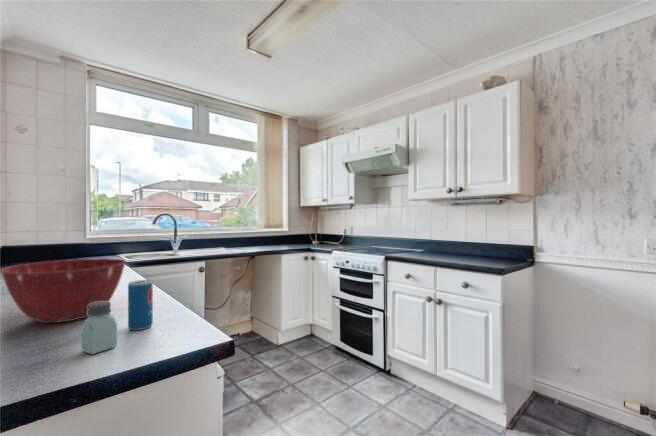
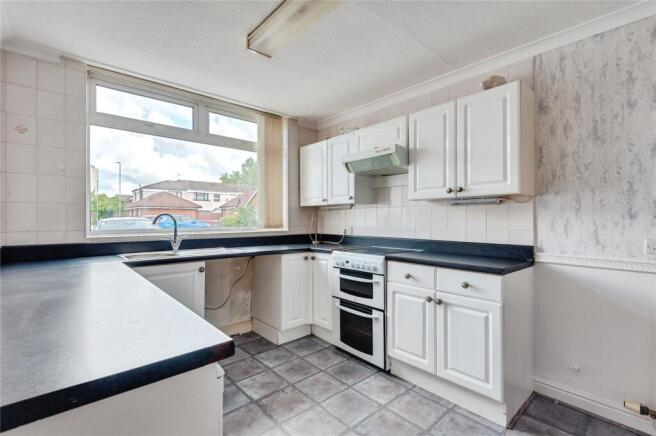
- mixing bowl (69, 289)
- saltshaker (99, 326)
- beverage can (140, 304)
